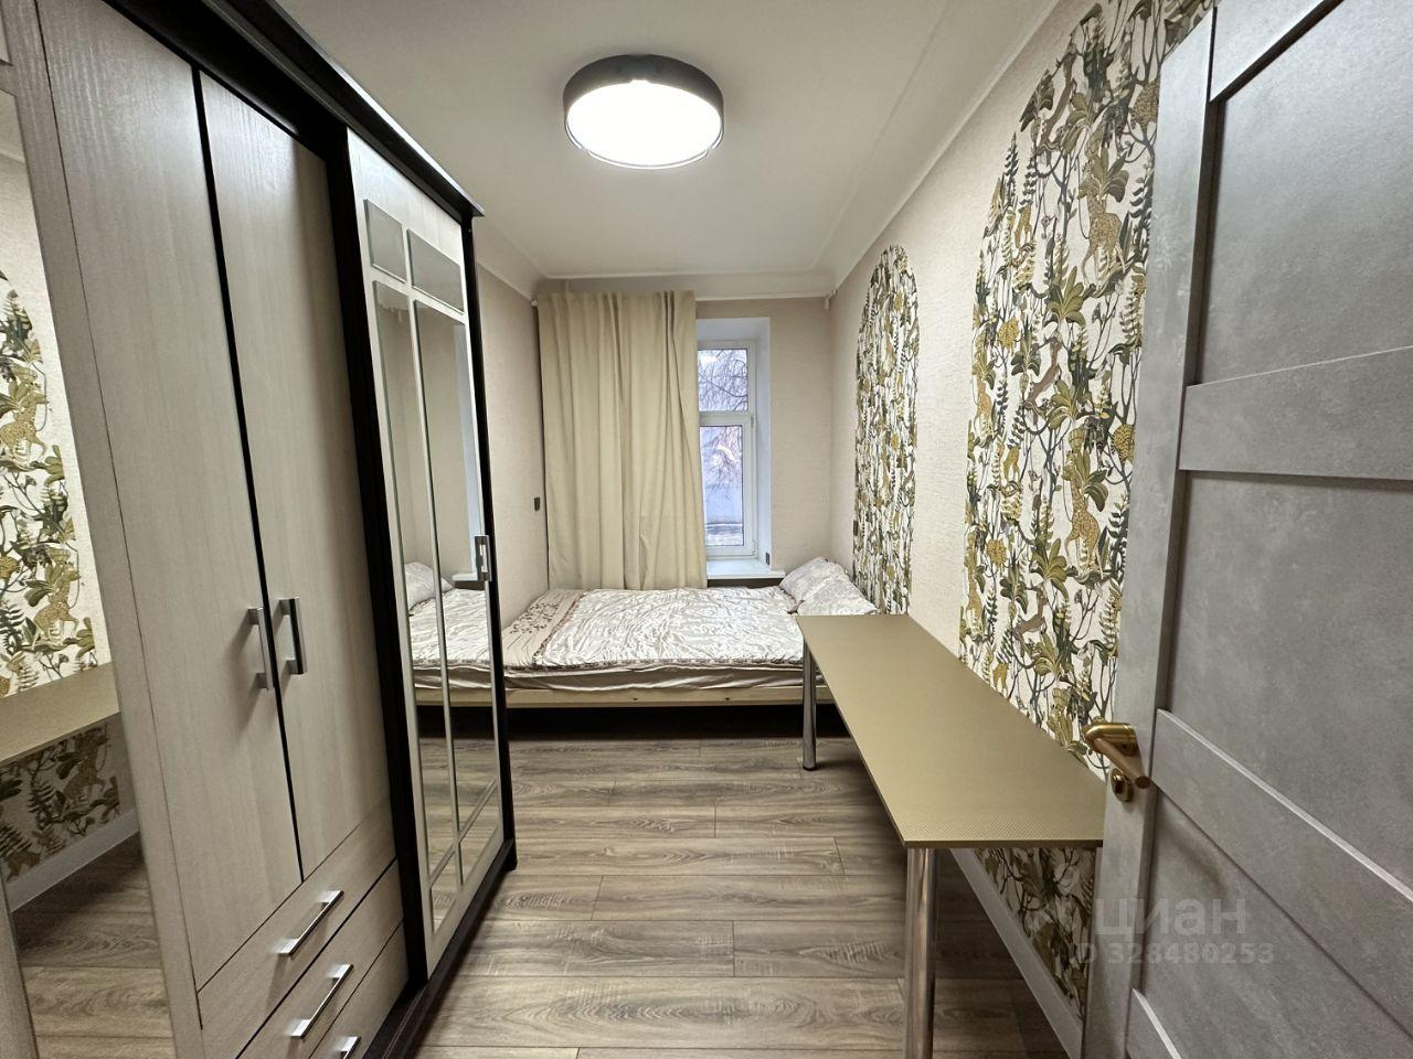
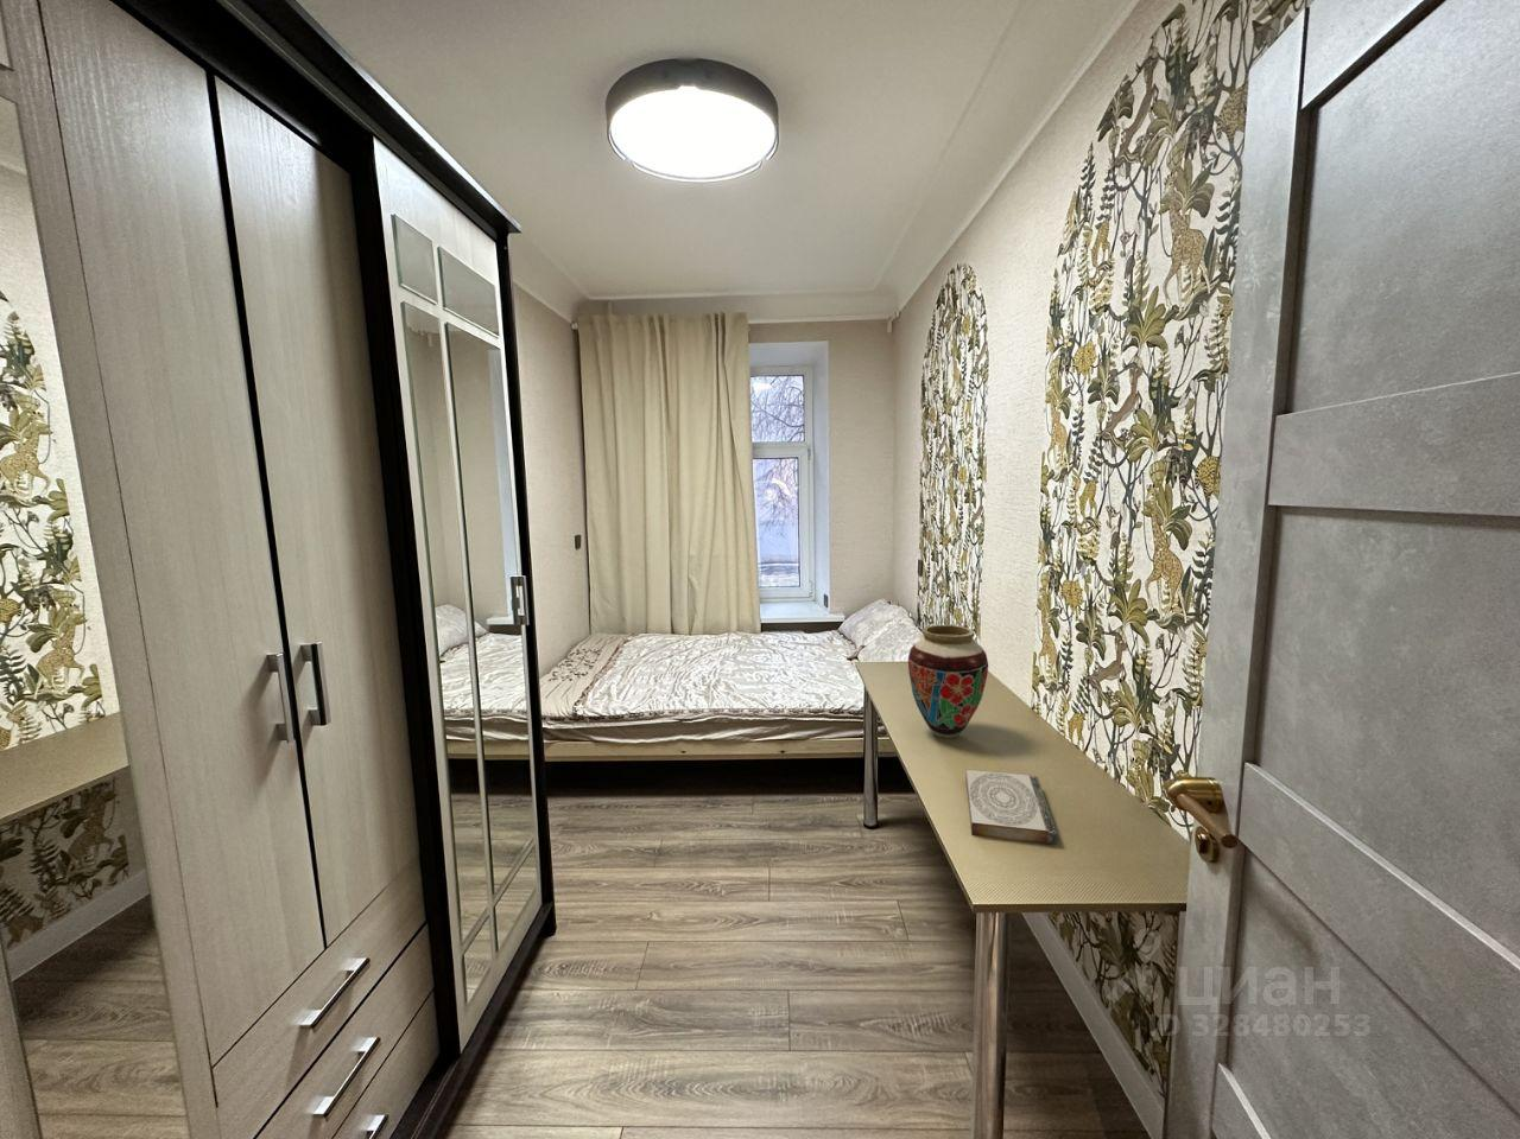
+ vase (947, 682)
+ book (1007, 803)
